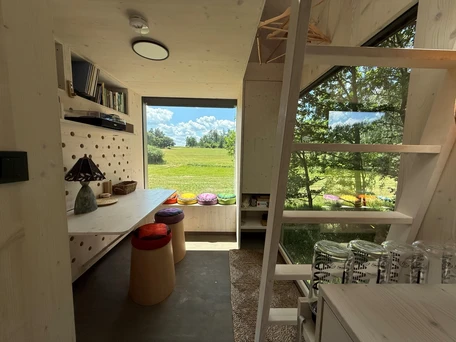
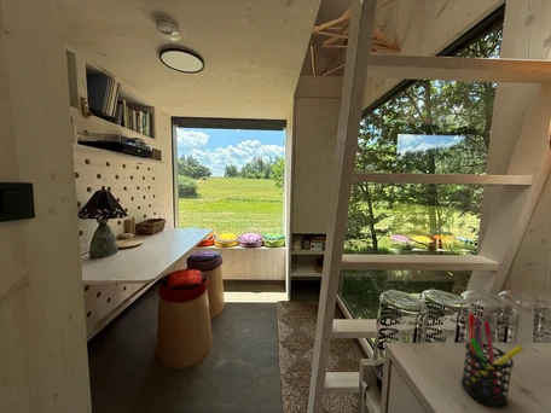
+ pen holder (482, 357)
